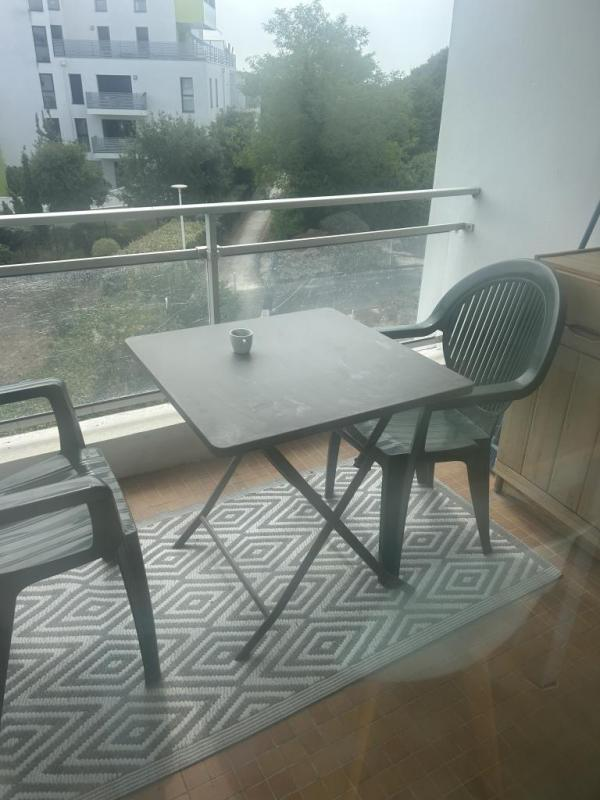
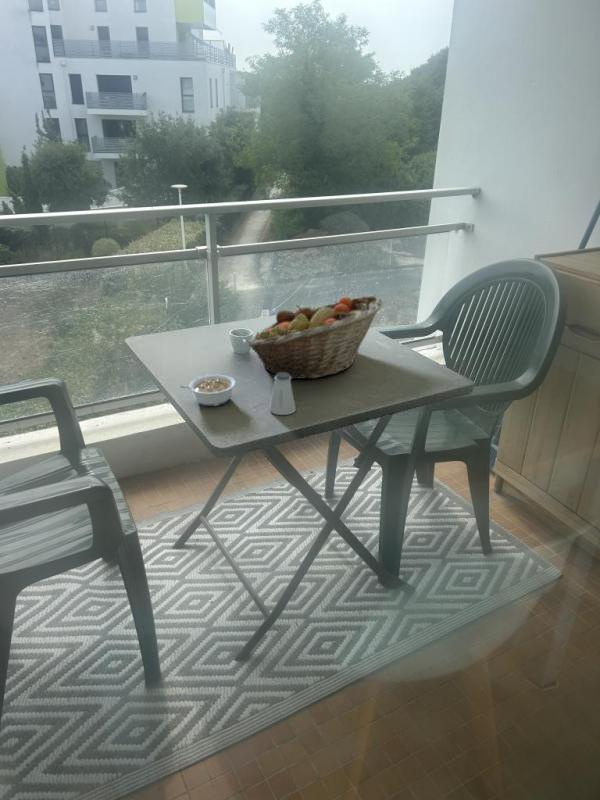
+ saltshaker (282, 392)
+ legume (211, 390)
+ fruit basket (316, 331)
